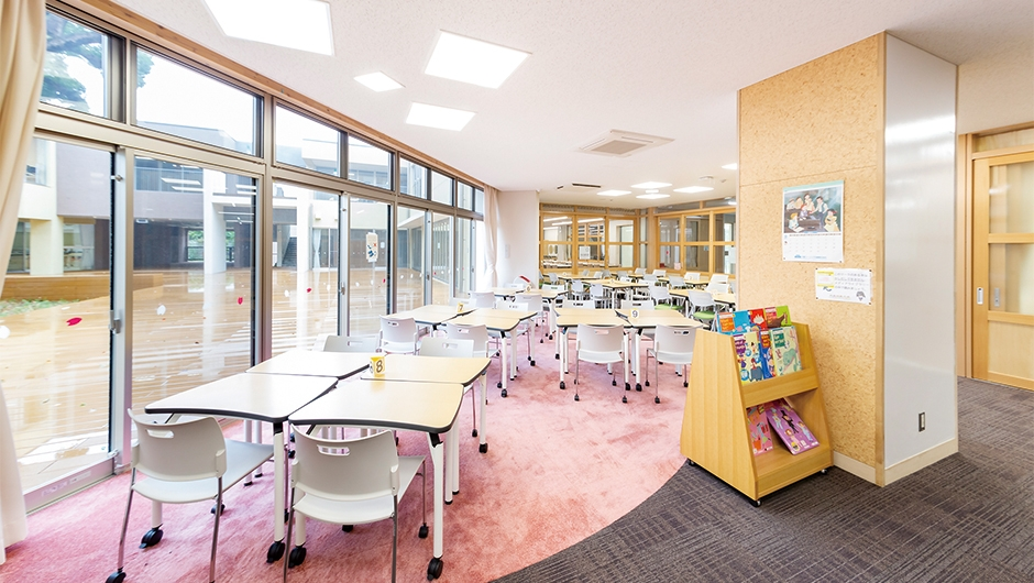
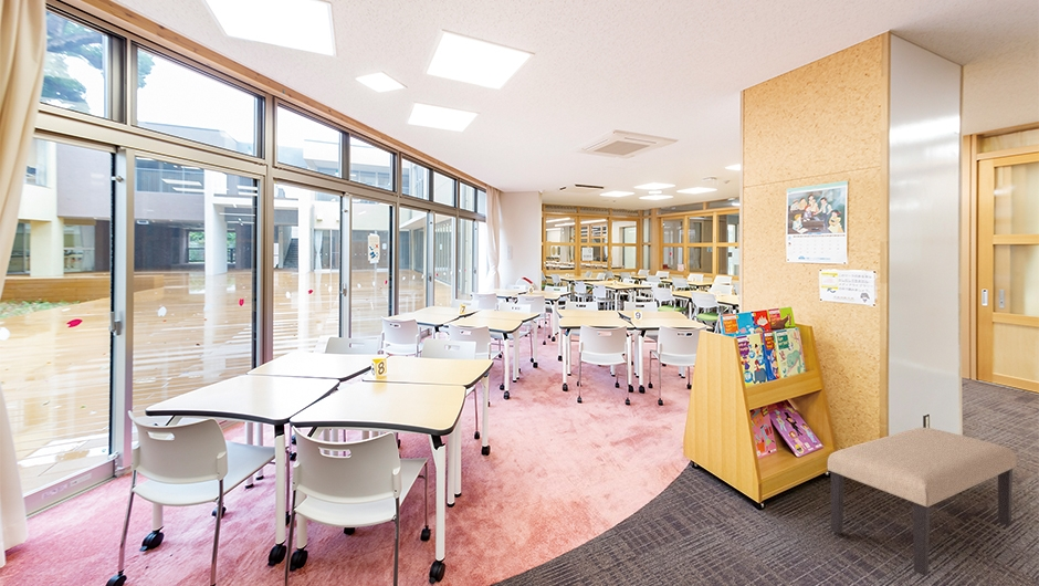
+ bench (922, 486)
